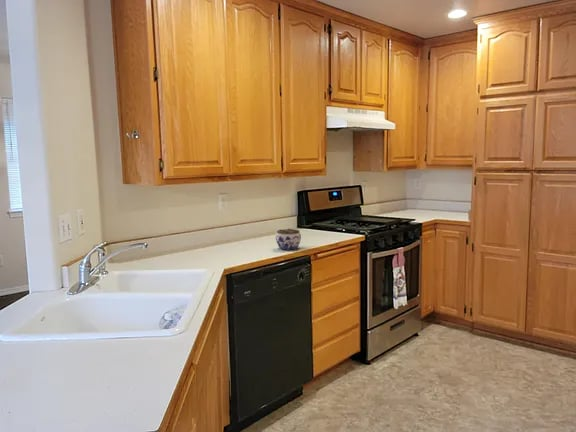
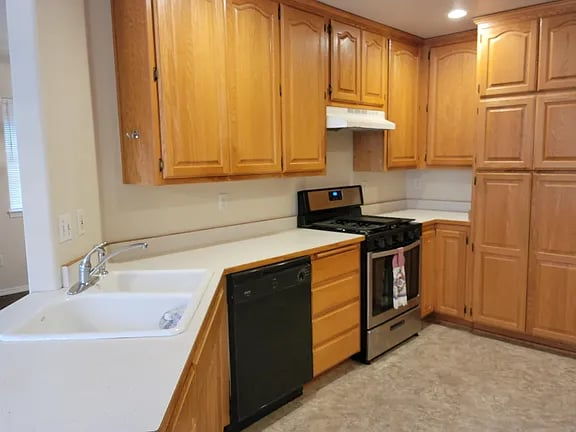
- jar (288, 239)
